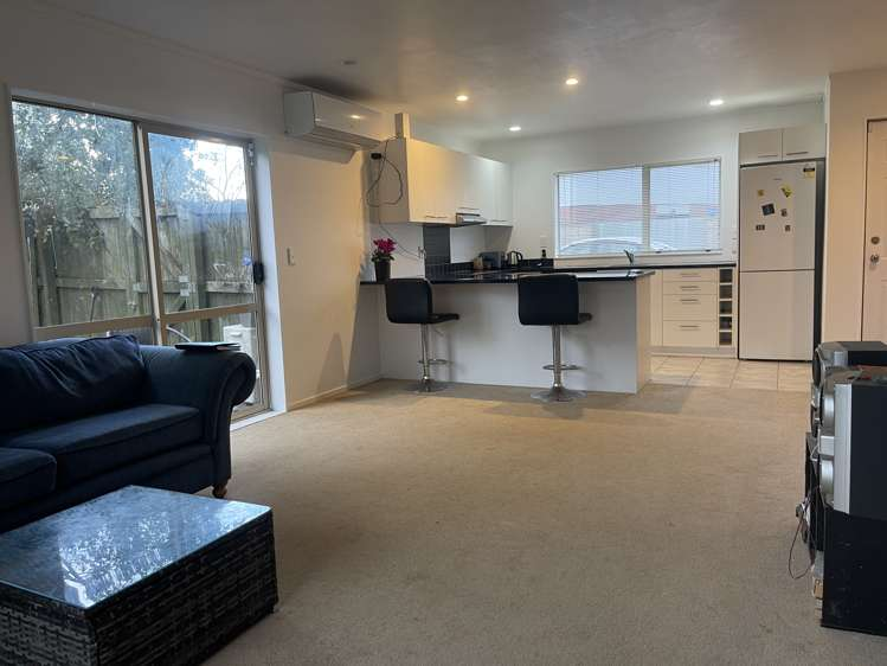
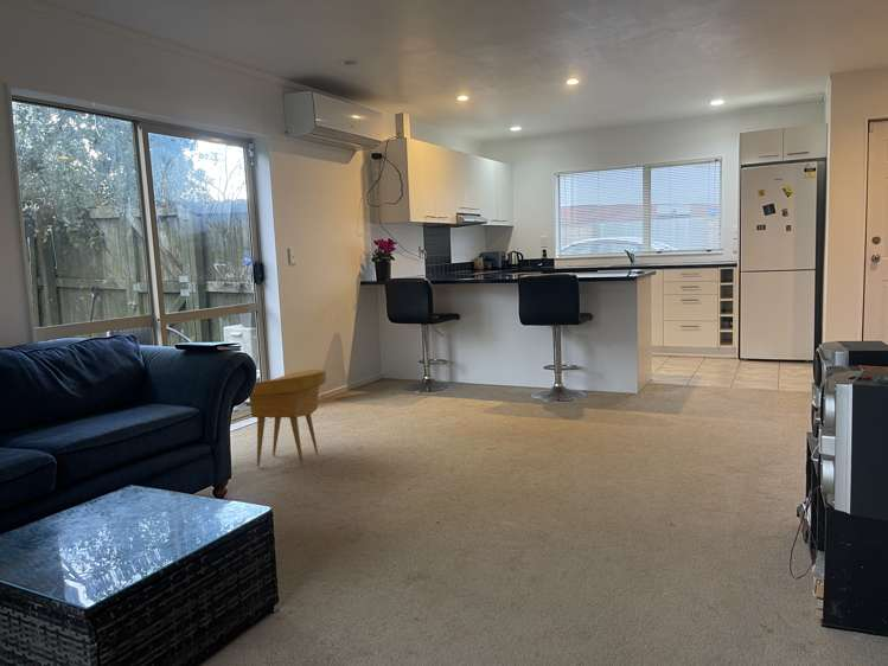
+ side table (287, 415)
